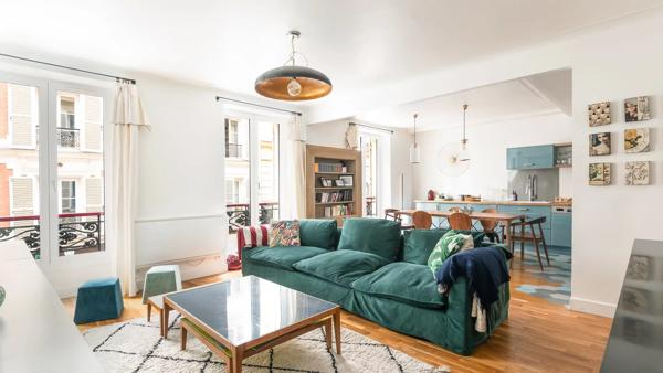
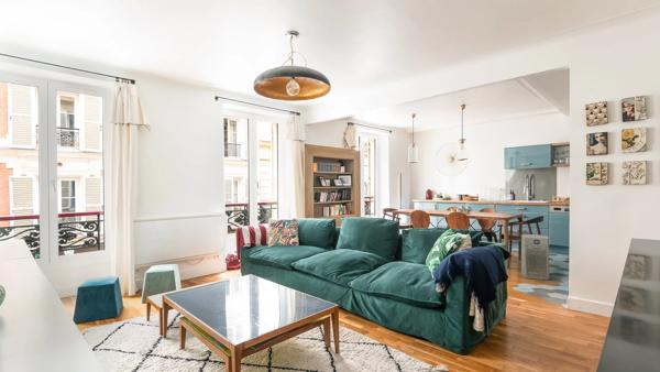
+ fan (535, 255)
